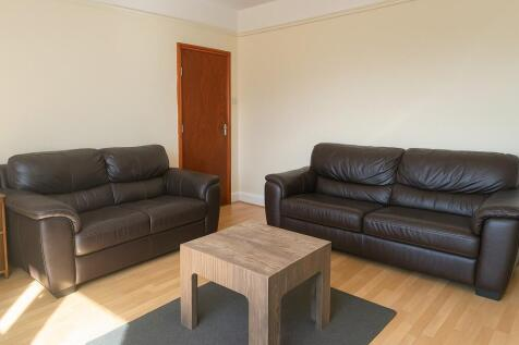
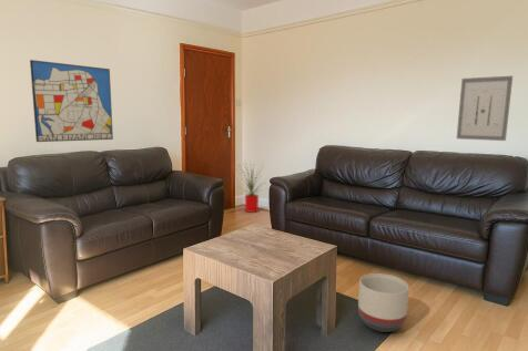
+ planter (382, 304)
+ wall art (74, 103)
+ house plant (252, 185)
+ wall art (483, 109)
